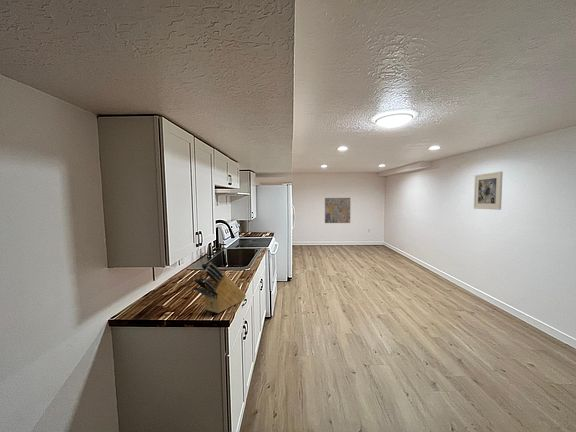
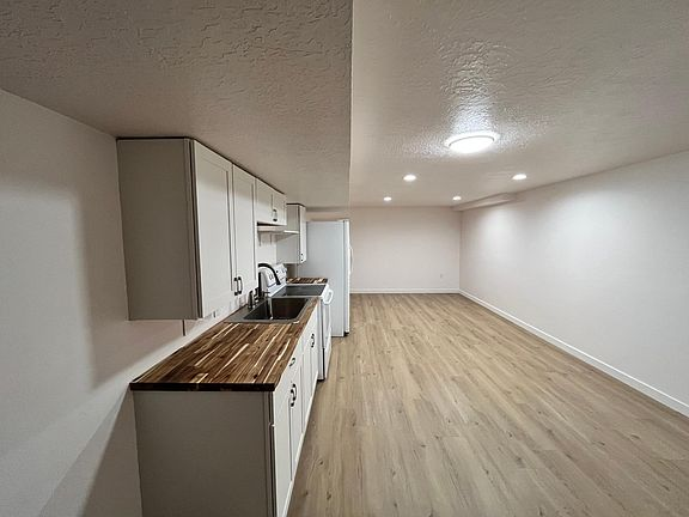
- knife block (220, 282)
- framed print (487, 191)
- wall art (337, 210)
